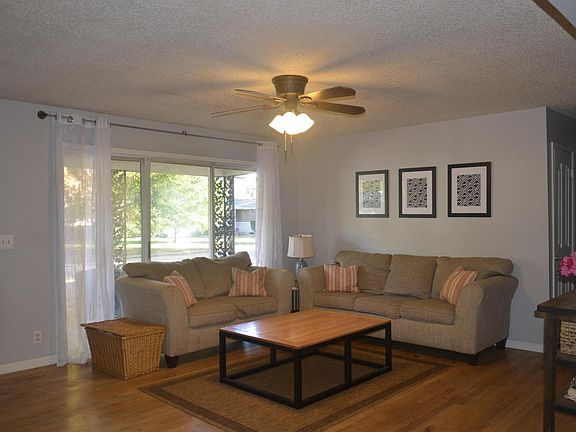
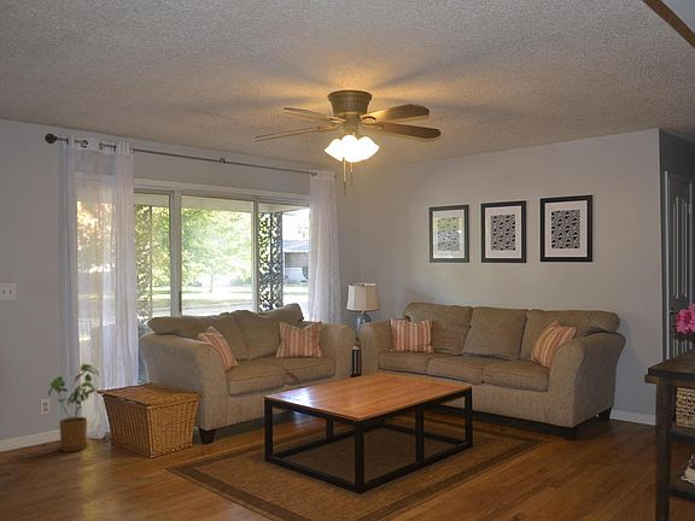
+ house plant (76, 406)
